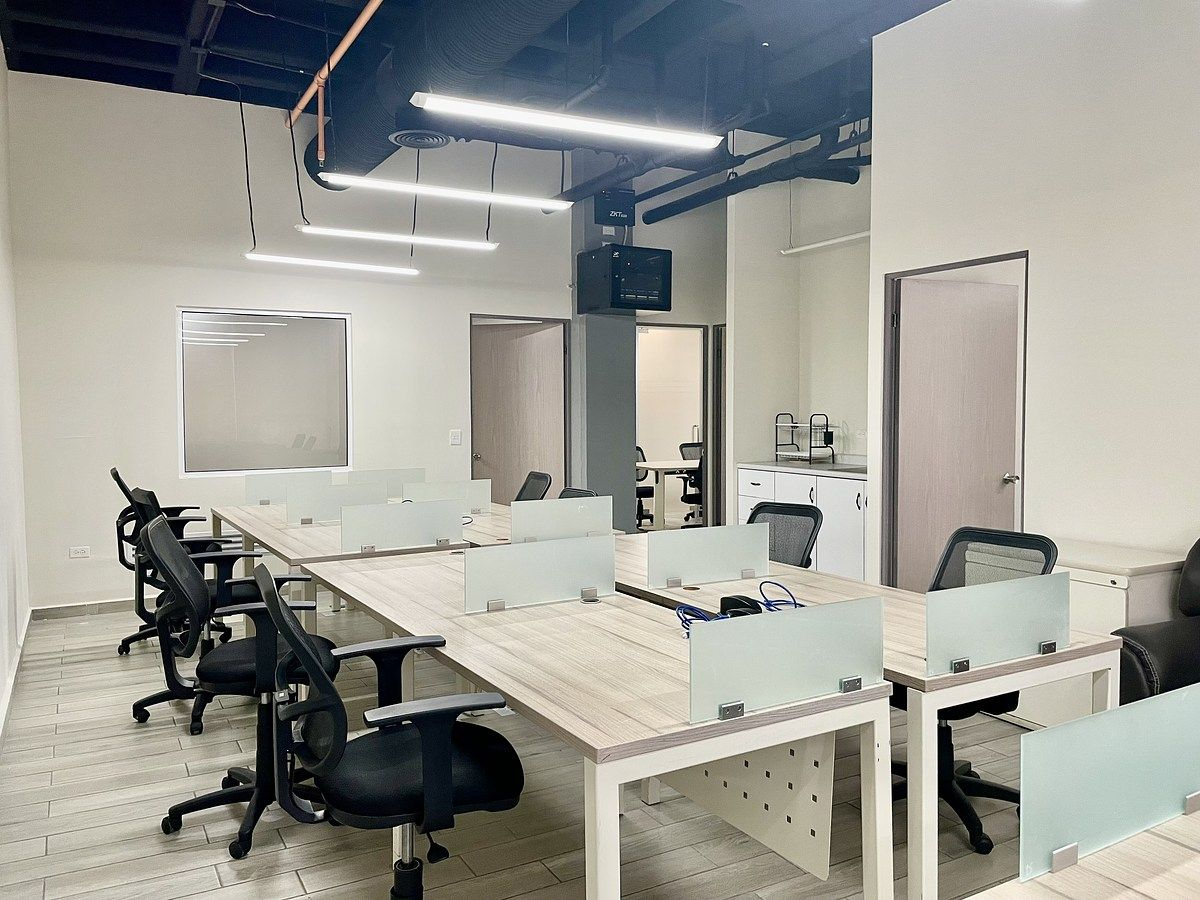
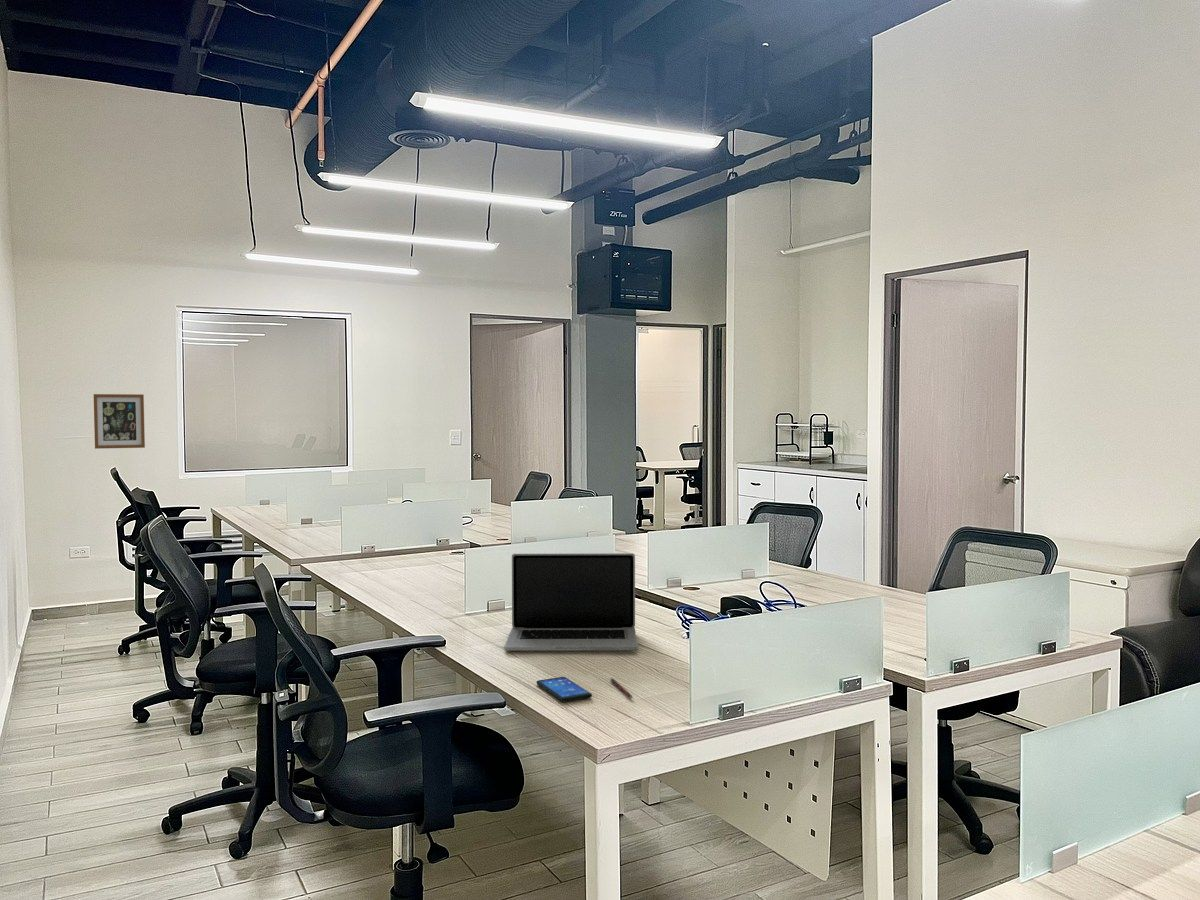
+ laptop (572, 600)
+ smartphone (563, 688)
+ wall art (119, 421)
+ pen (620, 687)
